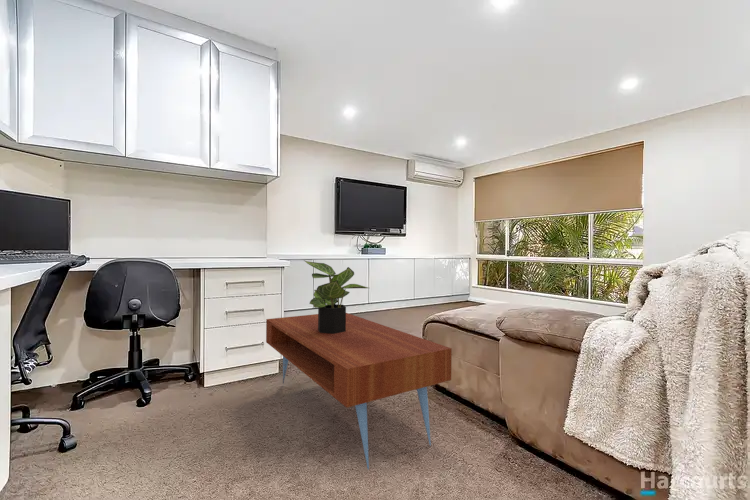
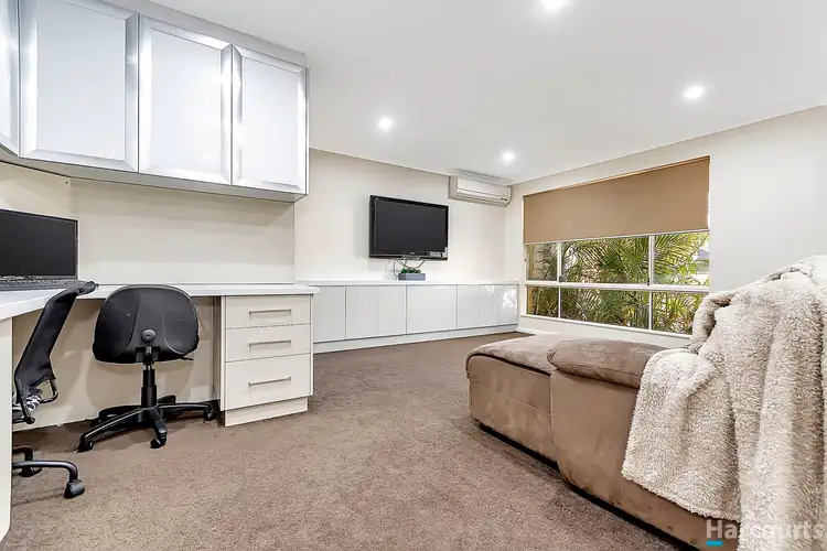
- coffee table (343, 370)
- potted plant (332, 294)
